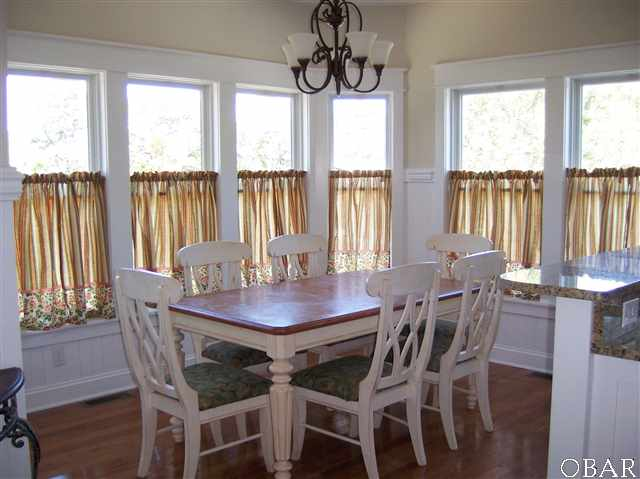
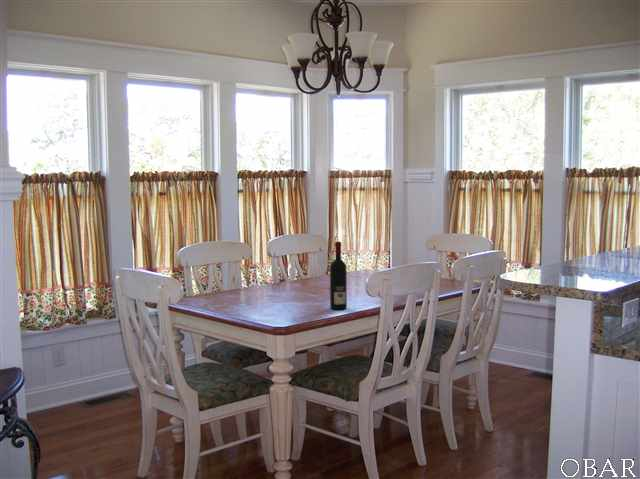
+ alcohol (338, 275)
